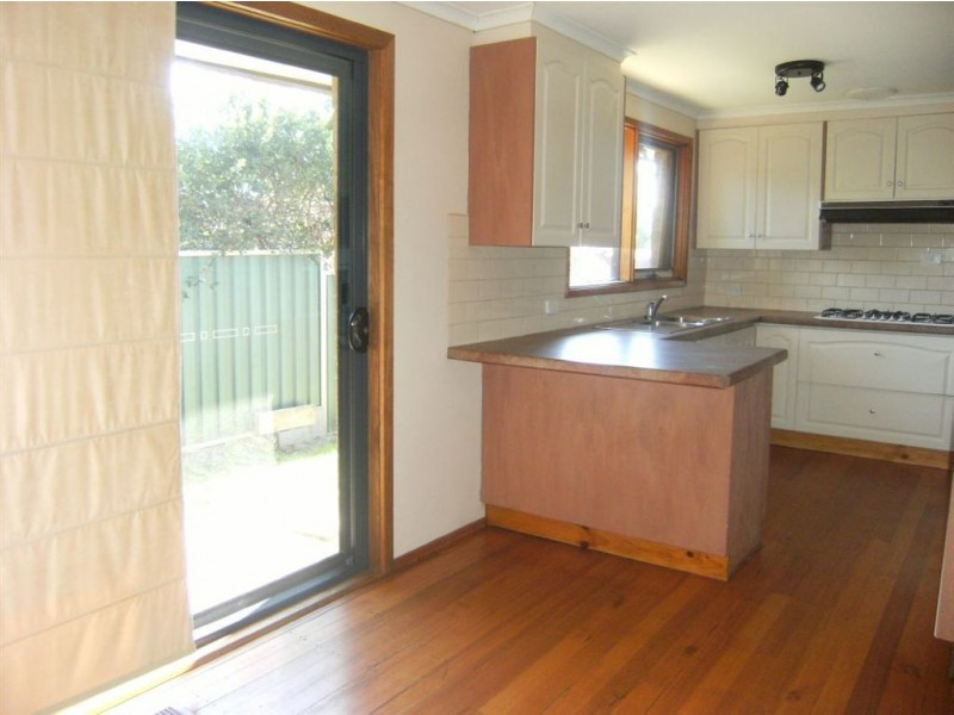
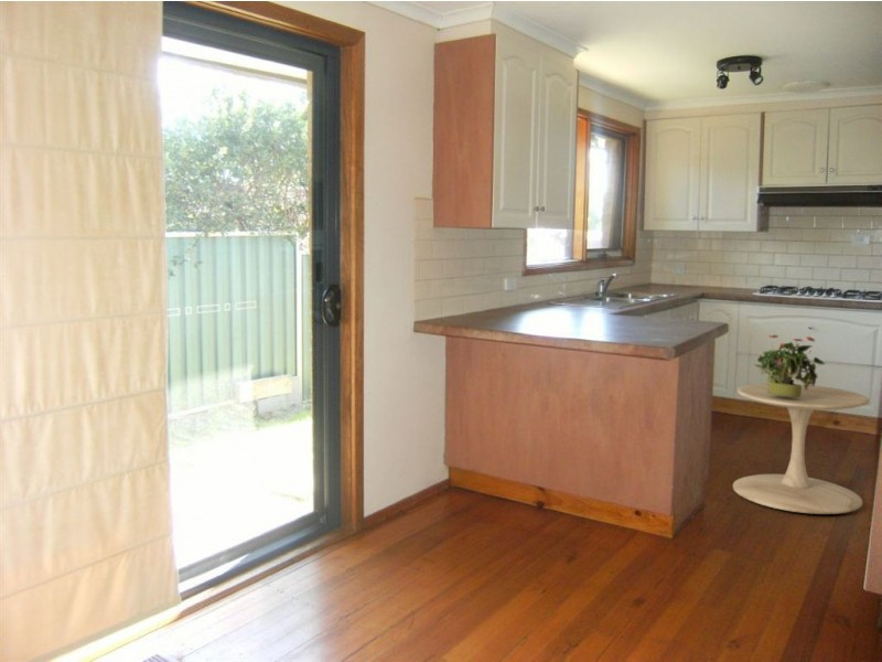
+ potted plant (783, 363)
+ side table (798, 444)
